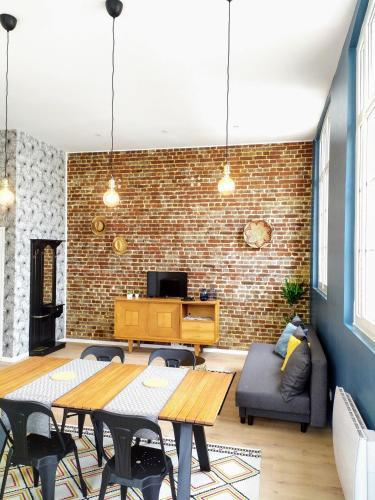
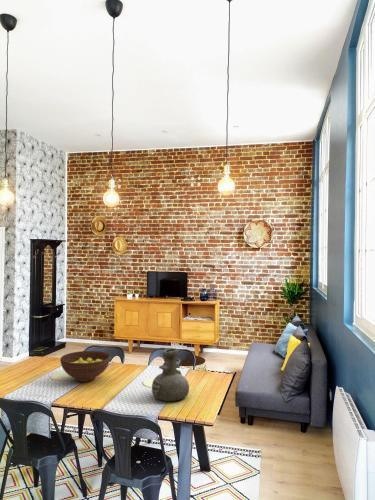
+ vase (170, 372)
+ fruit bowl (85, 367)
